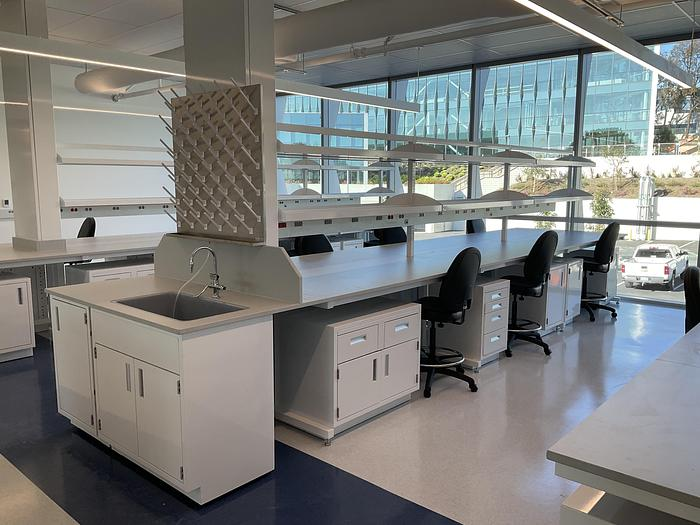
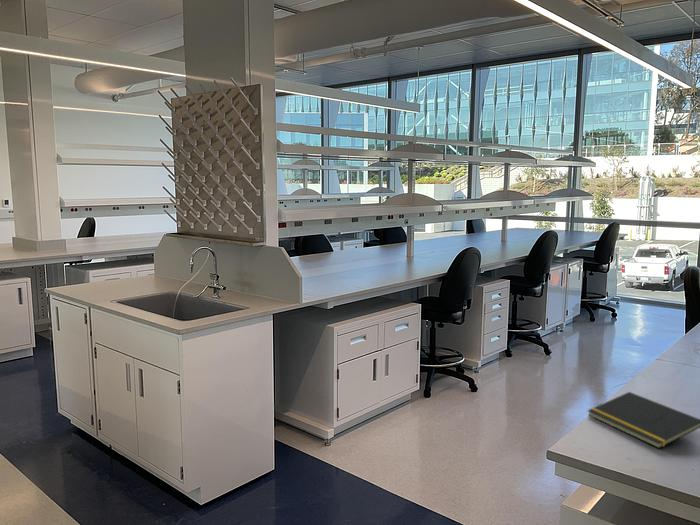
+ notepad (643, 417)
